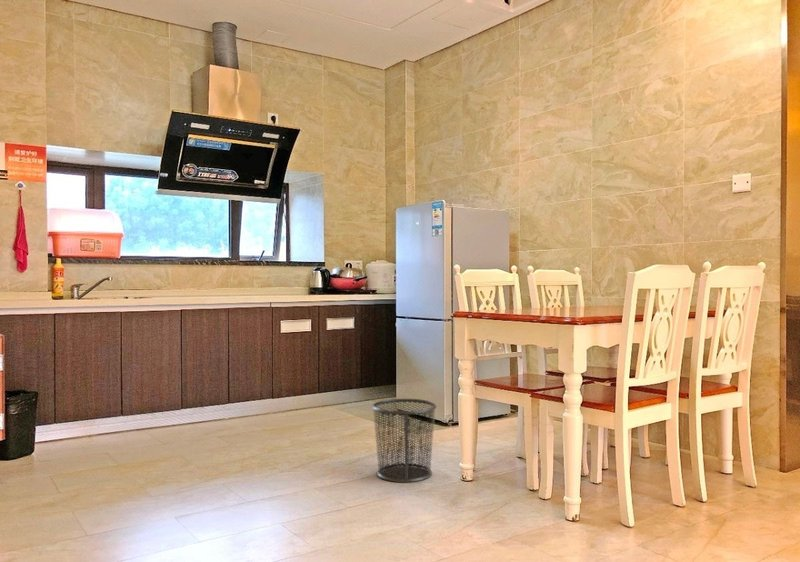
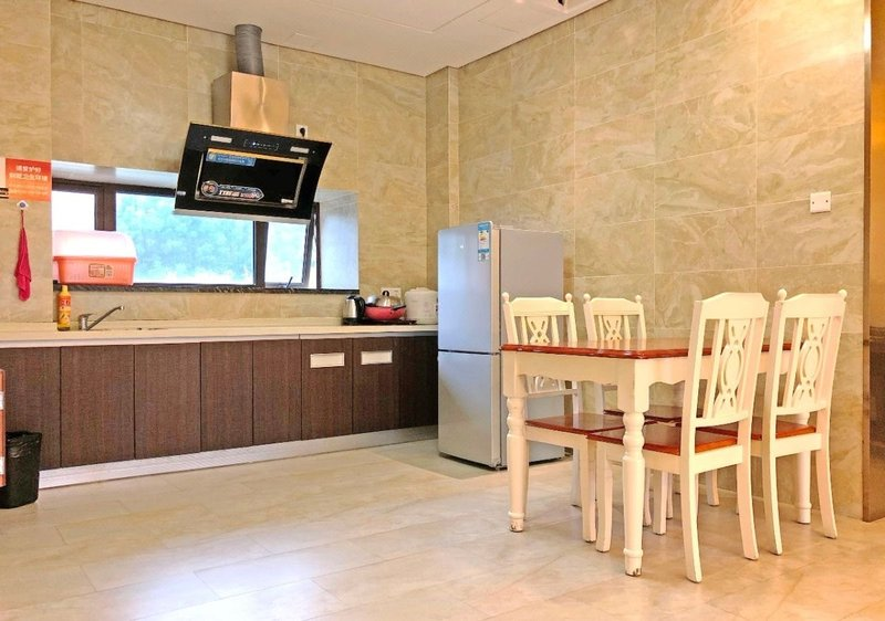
- waste bin (404, 439)
